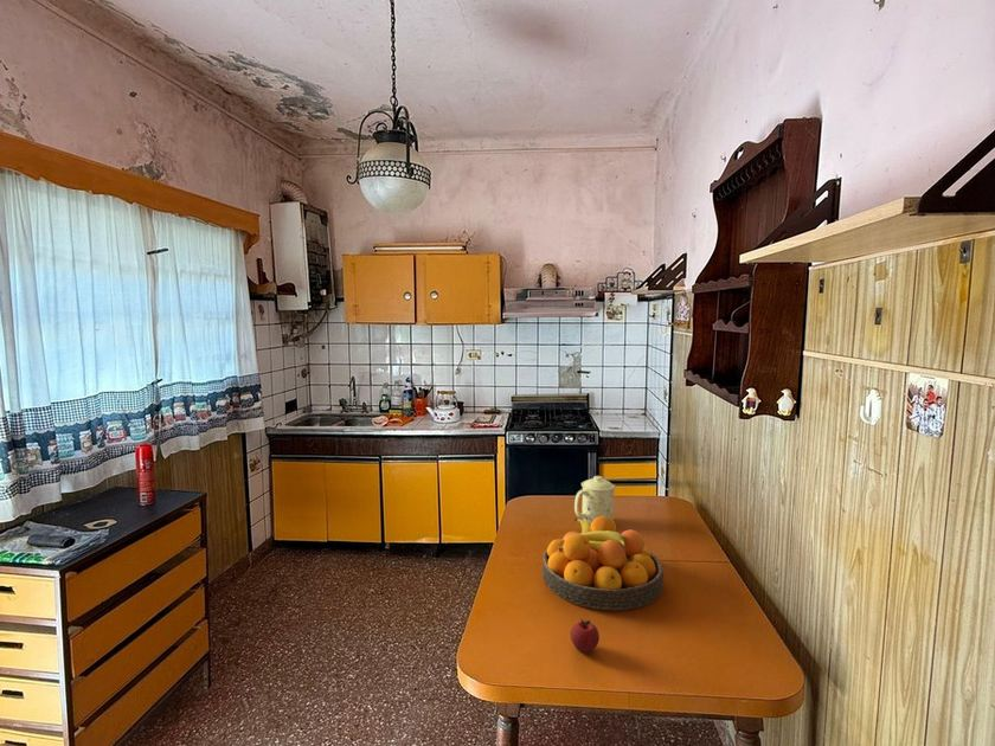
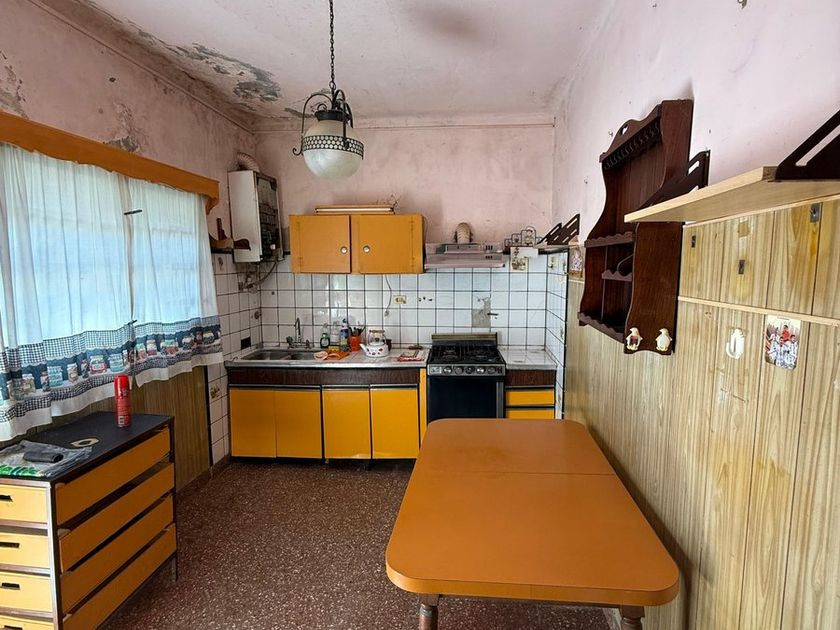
- fruit bowl (601, 553)
- apple (584, 632)
- mug (595, 500)
